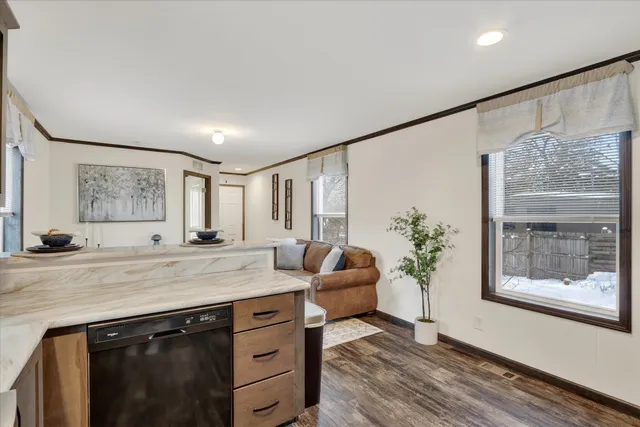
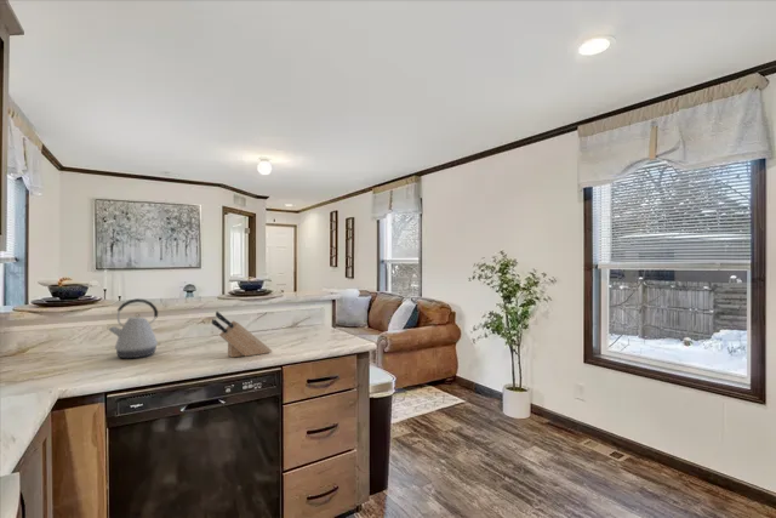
+ kettle (135, 326)
+ knife block (241, 332)
